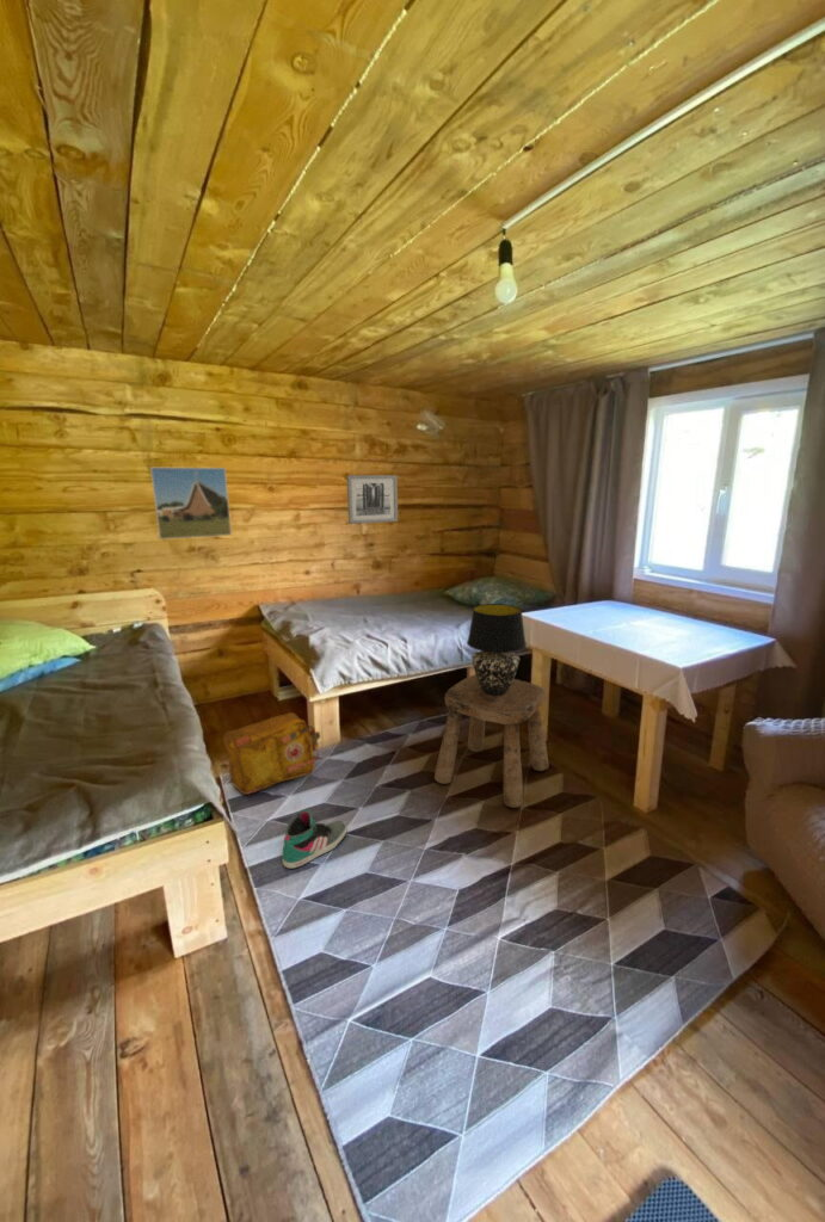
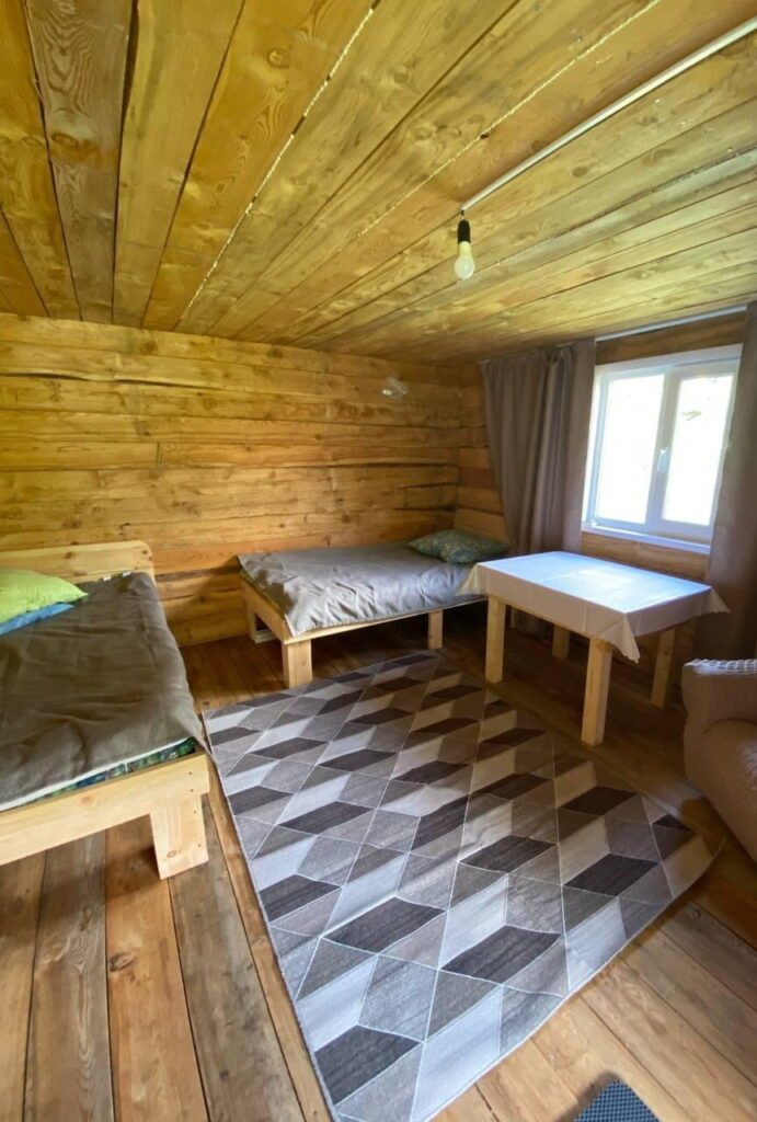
- backpack (275, 749)
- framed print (192, 502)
- wall art (373, 499)
- table lamp (495, 650)
- sneaker (314, 828)
- stool (484, 733)
